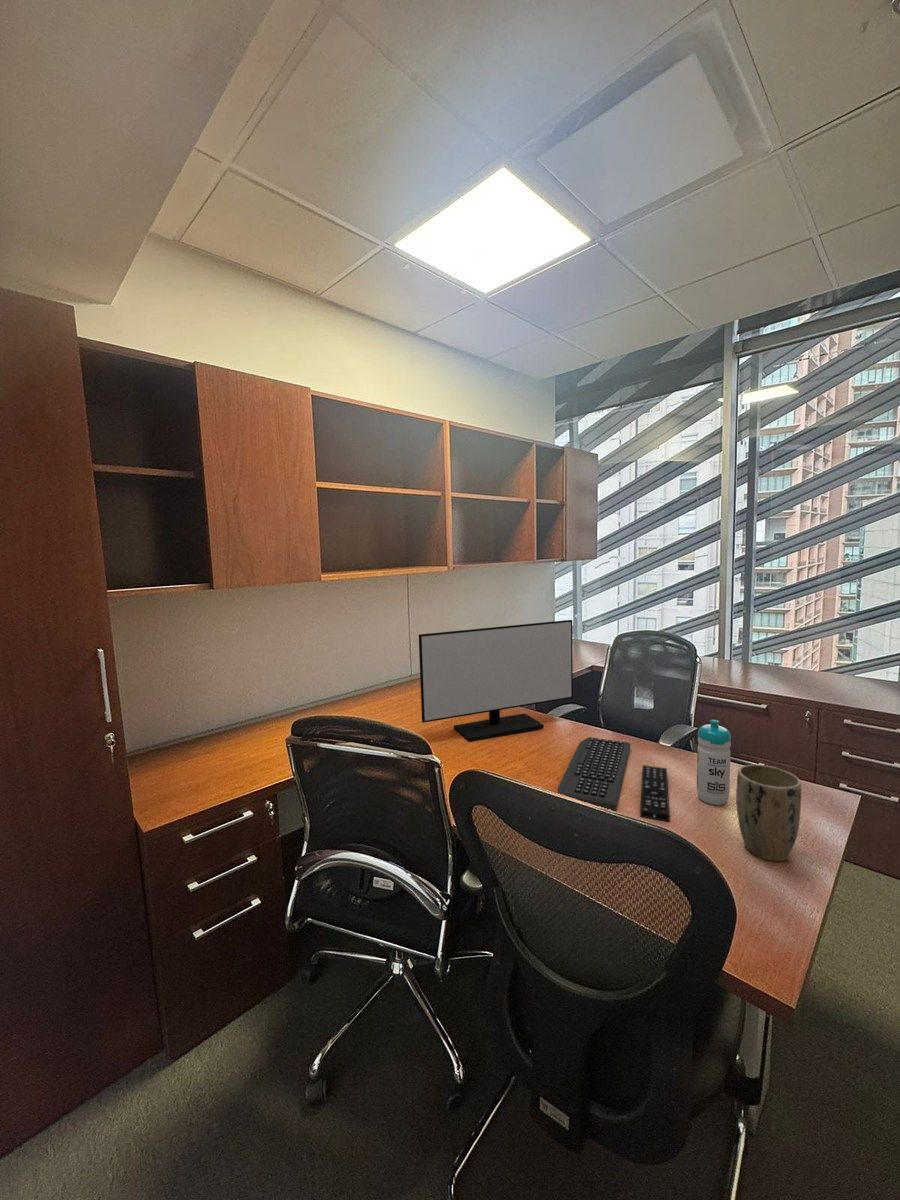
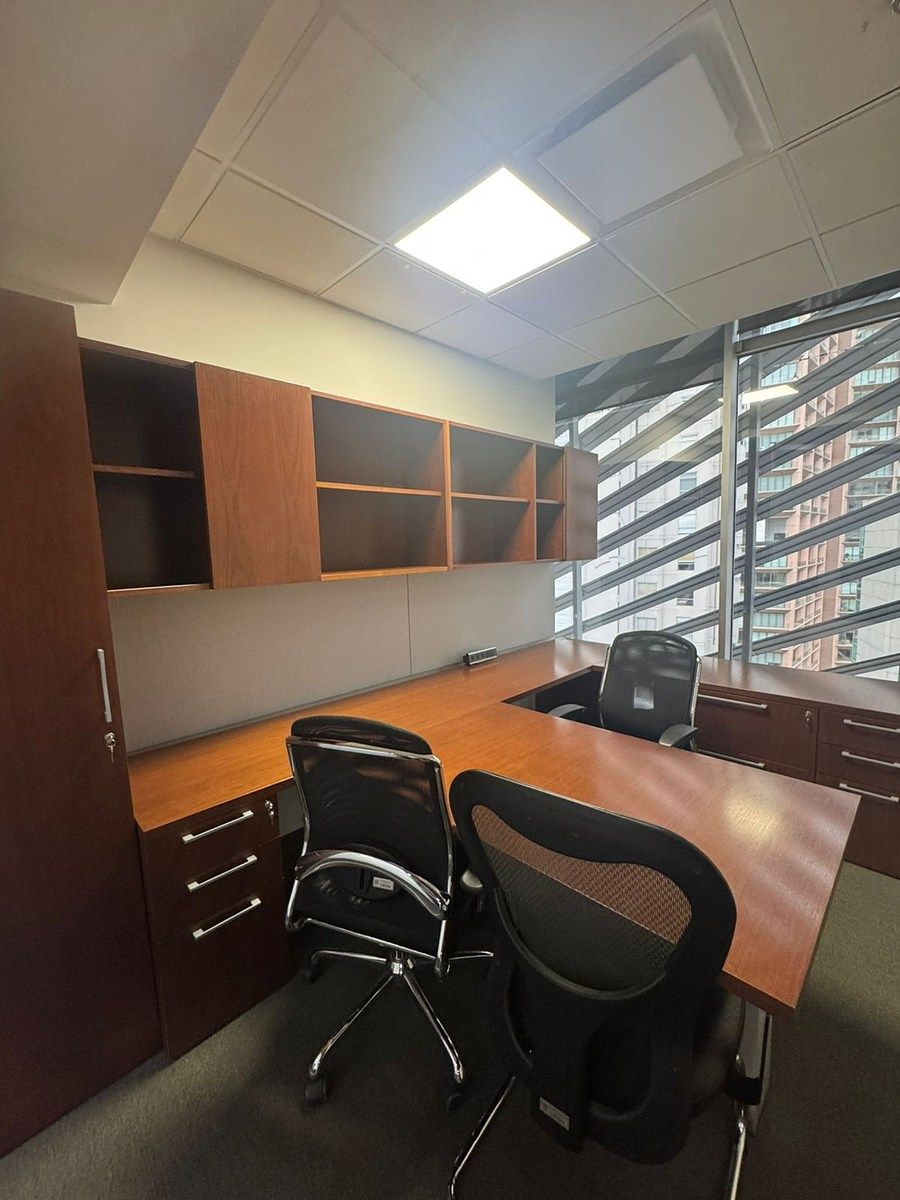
- plant pot (766, 812)
- keyboard (596, 766)
- monitor (497, 677)
- remote control (654, 790)
- water bottle (713, 760)
